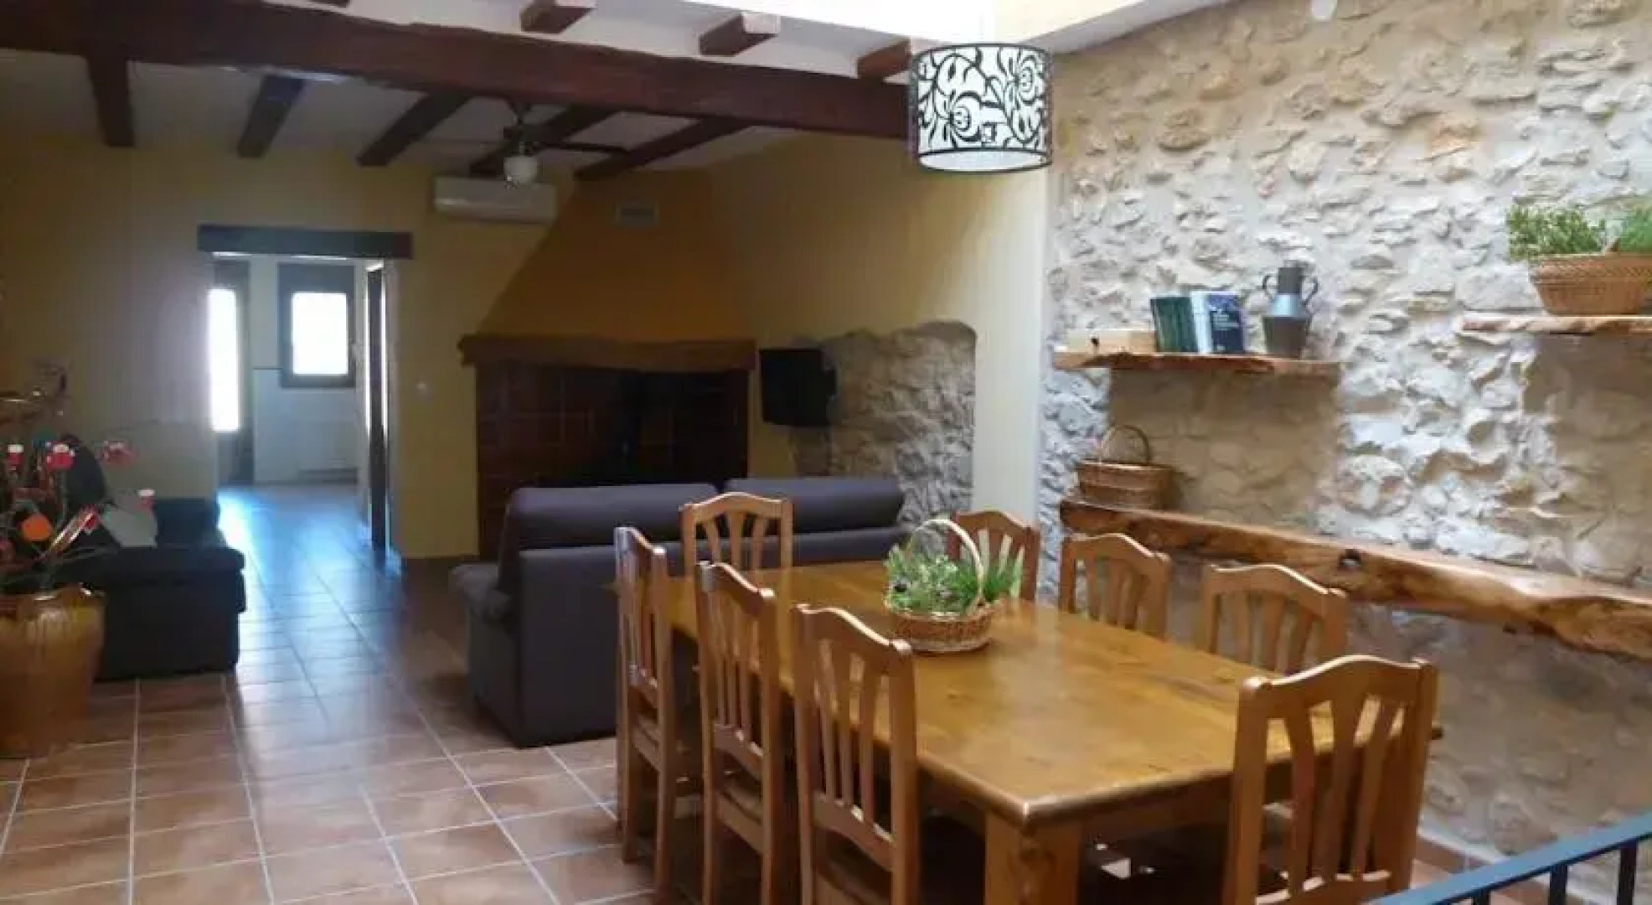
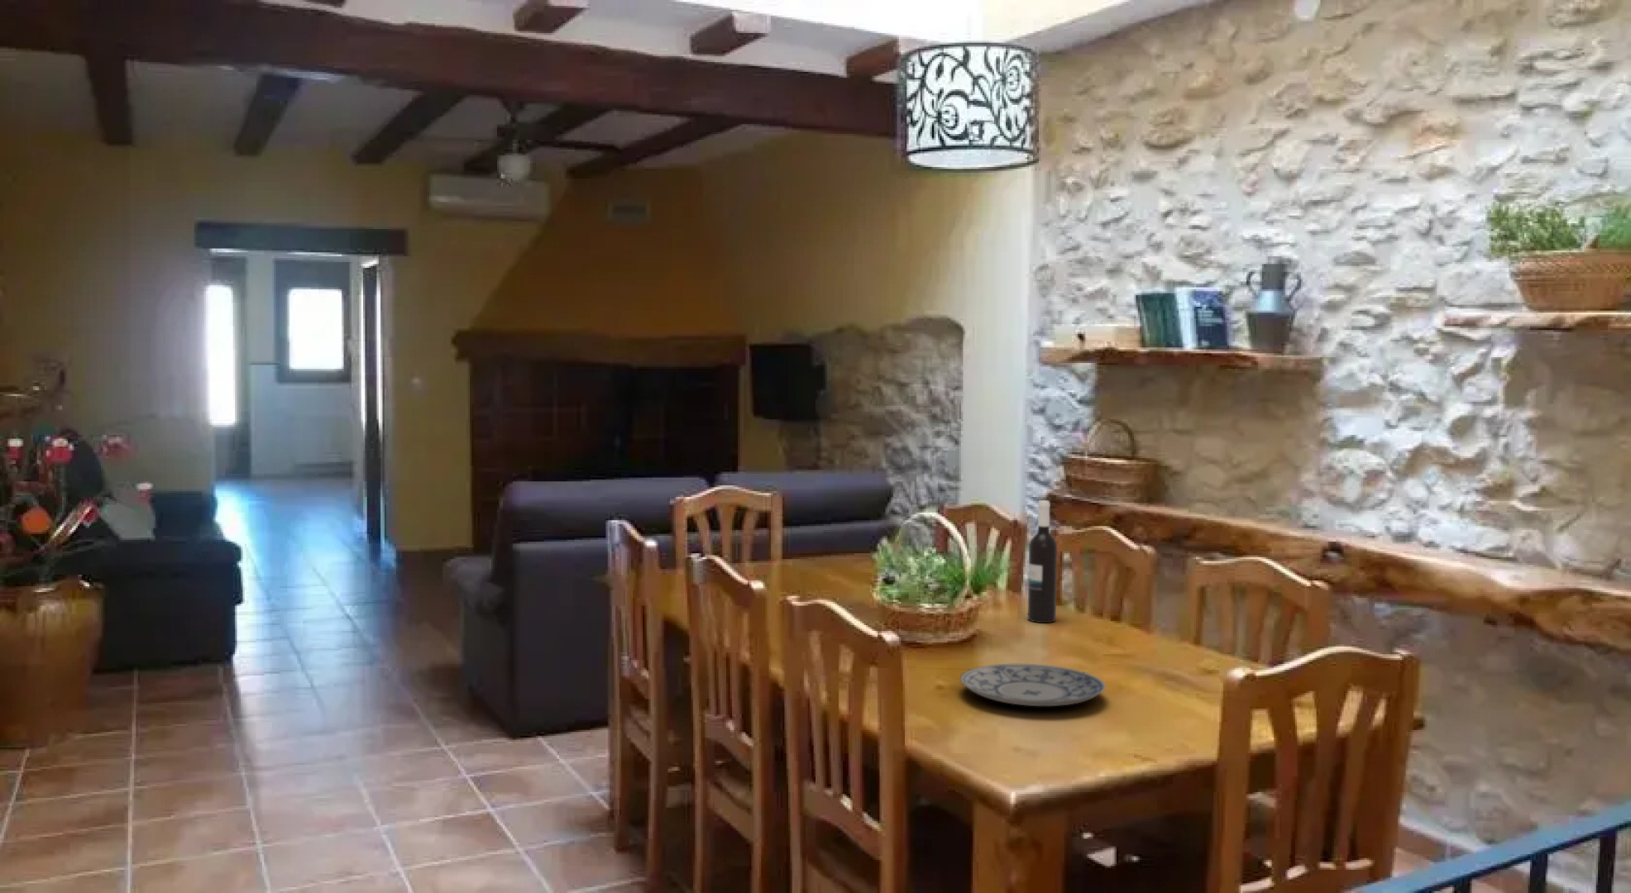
+ plate (1032, 688)
+ wine bottle (1043, 561)
